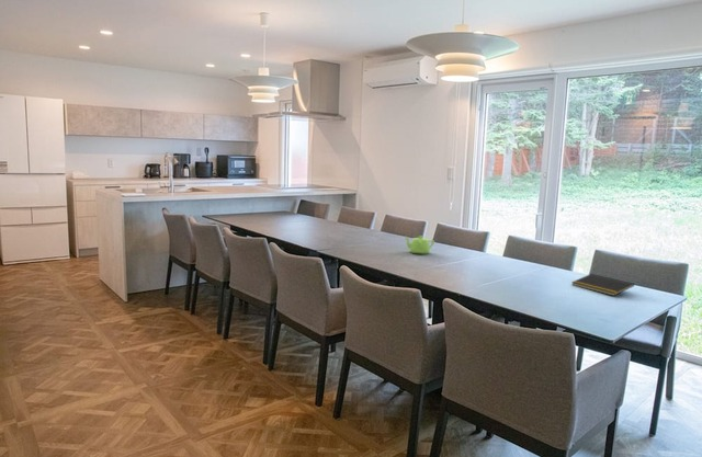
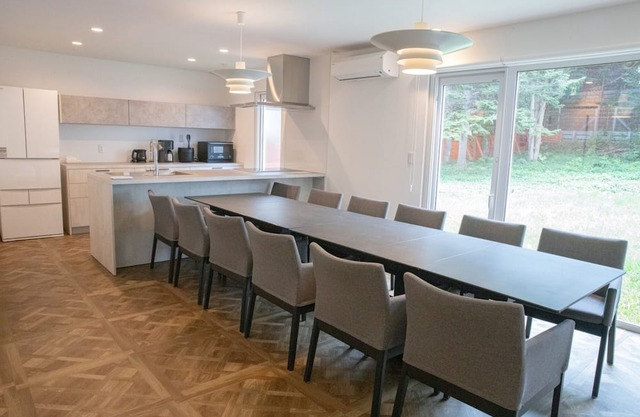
- teapot (418, 243)
- notepad (601, 284)
